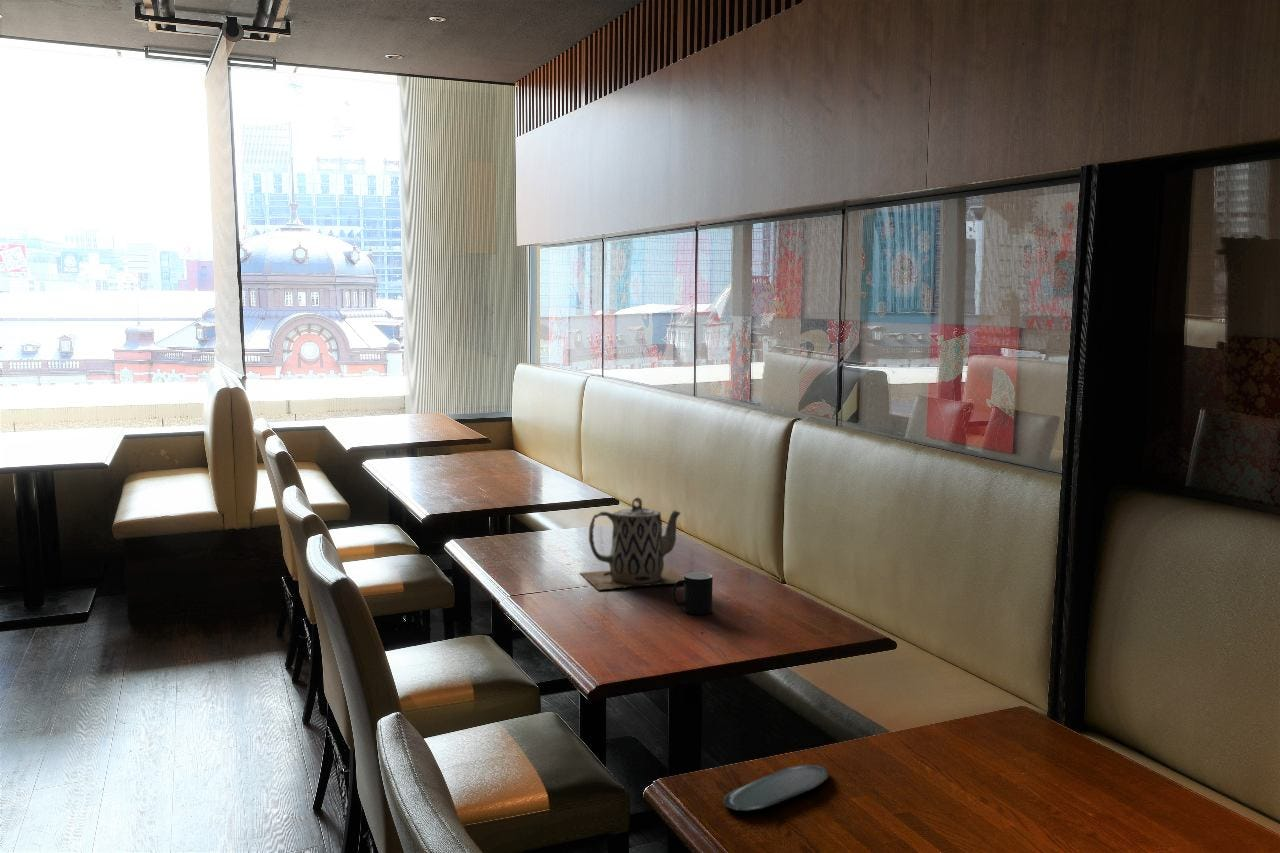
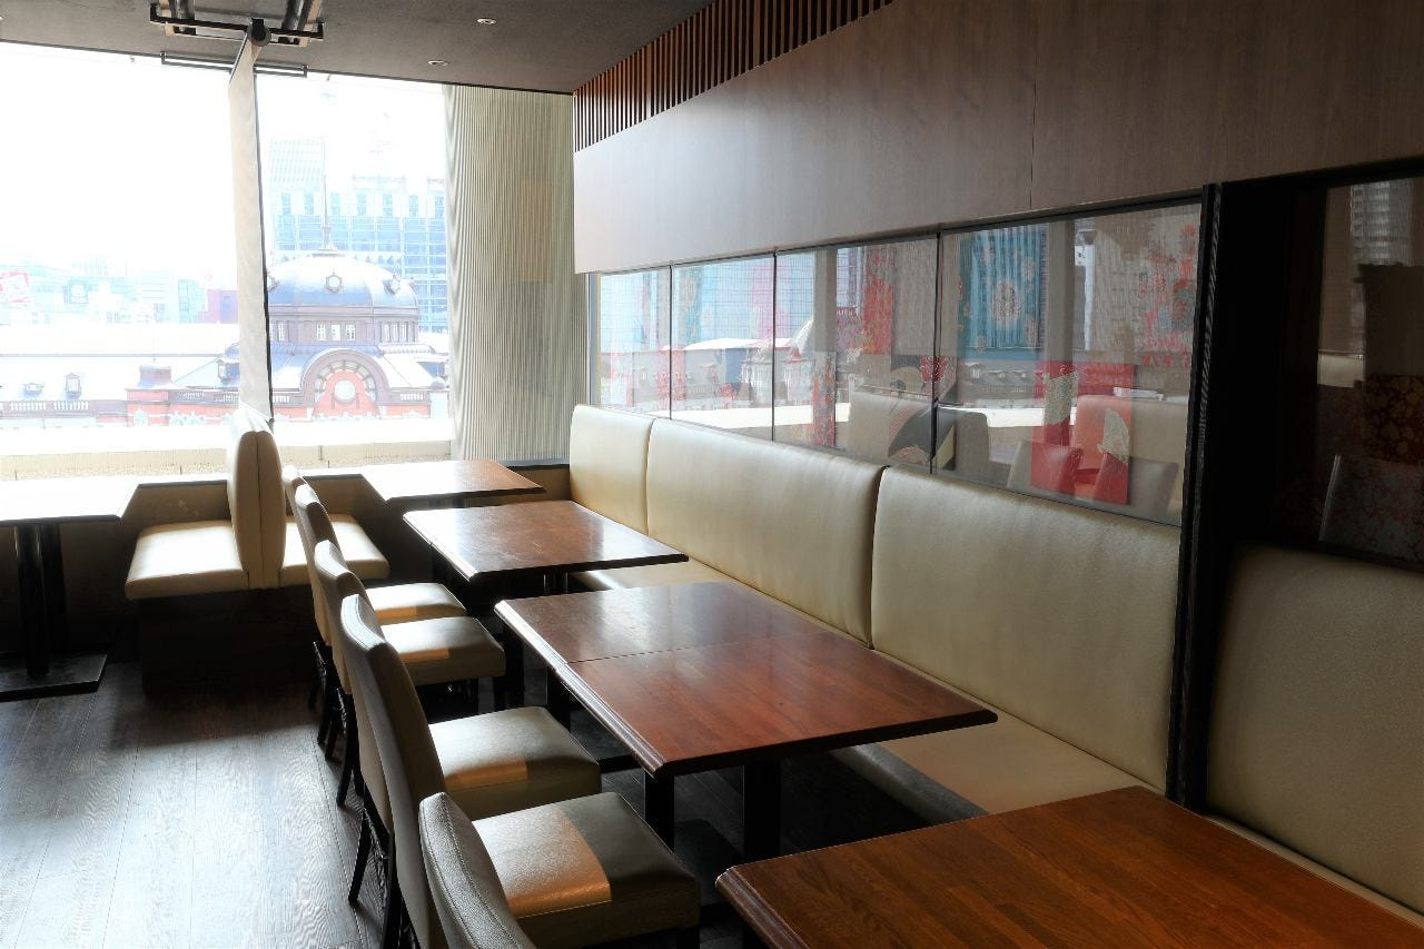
- teapot (633, 537)
- cup (691, 593)
- oval tray (777, 786)
